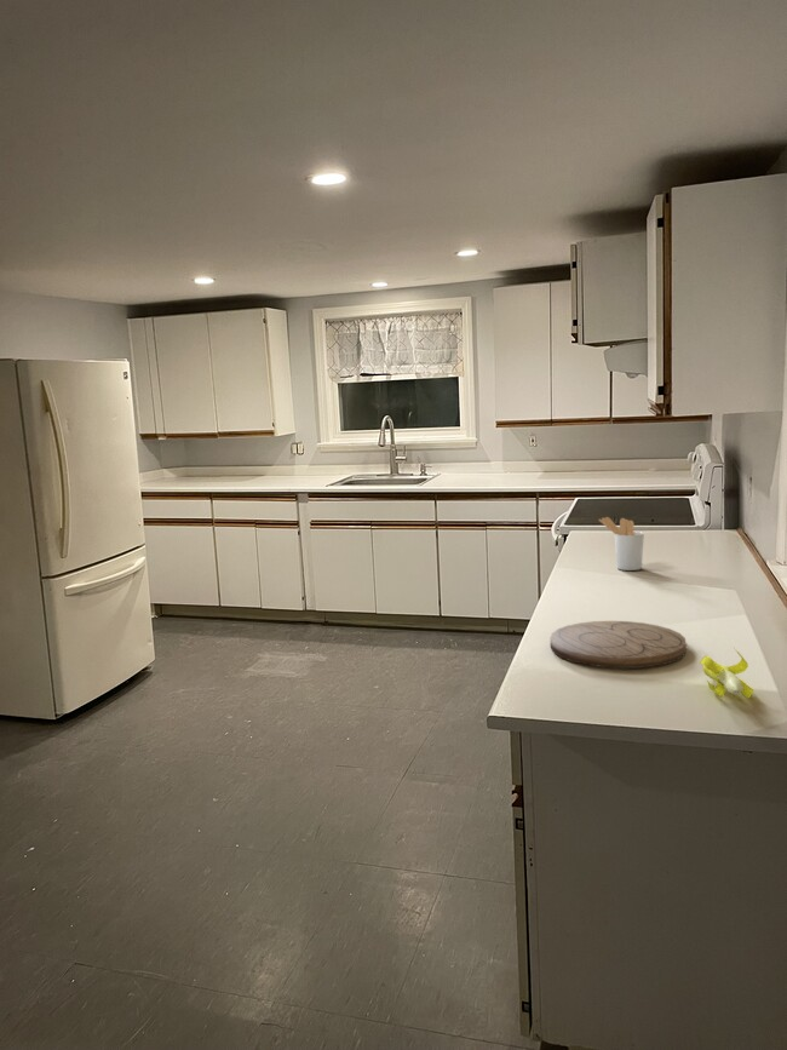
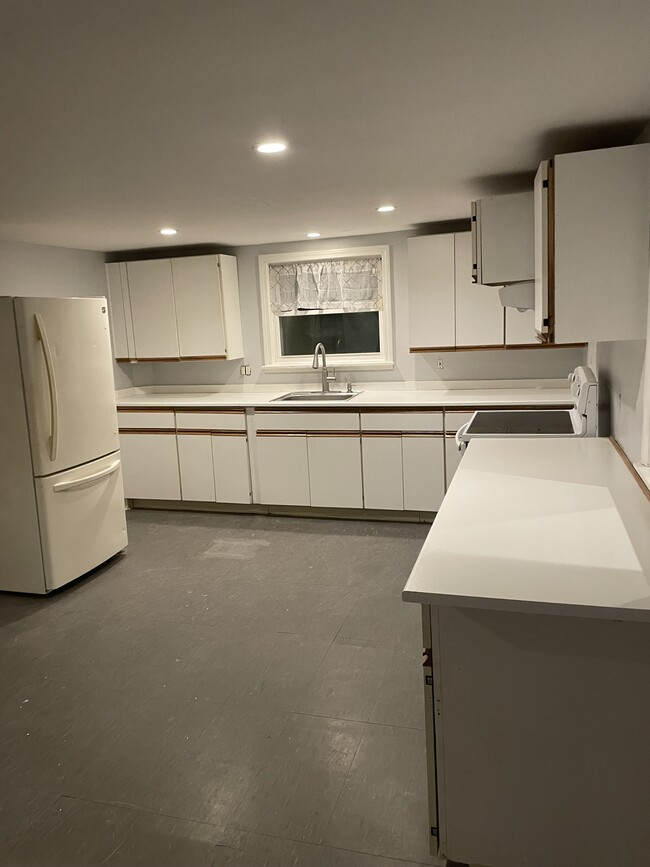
- utensil holder (621, 541)
- banana (726, 676)
- cutting board (616, 642)
